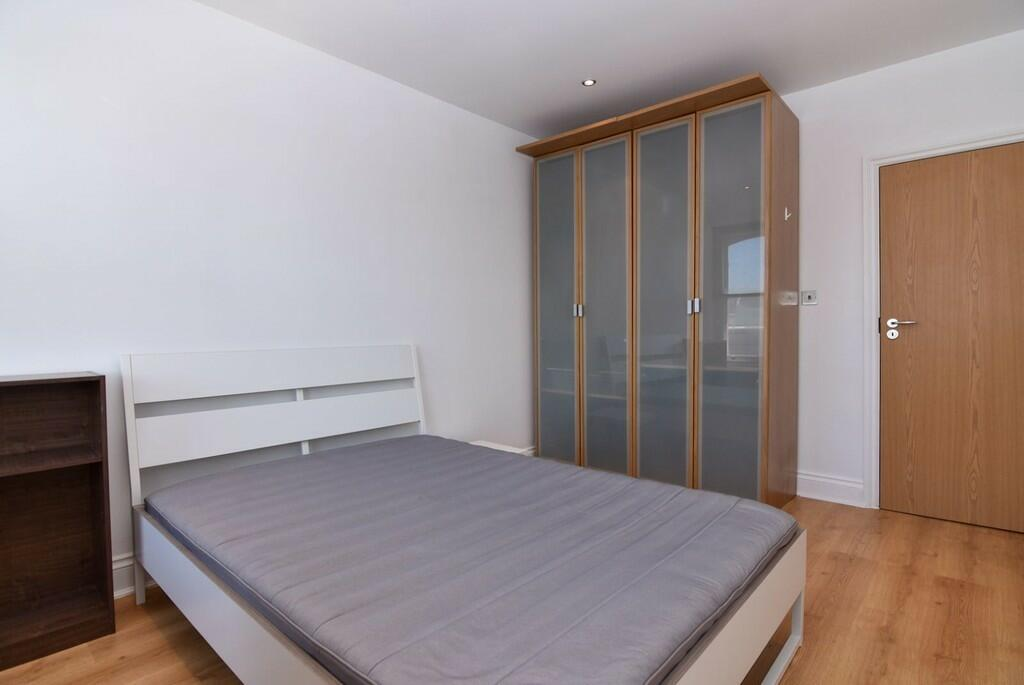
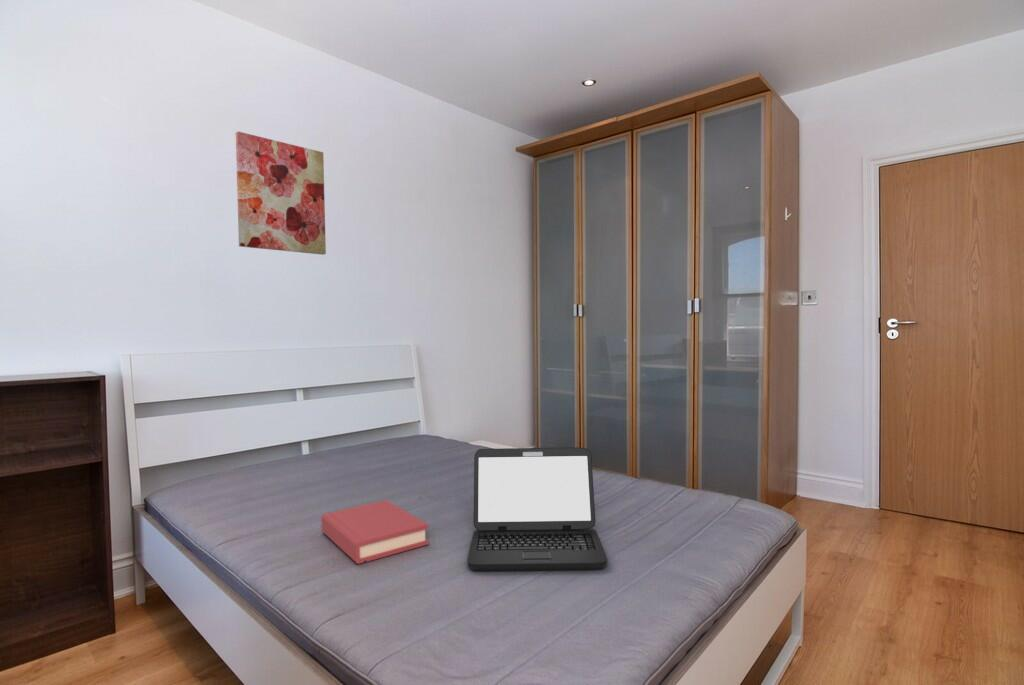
+ wall art (283, 196)
+ laptop (534, 503)
+ hardback book (373, 528)
